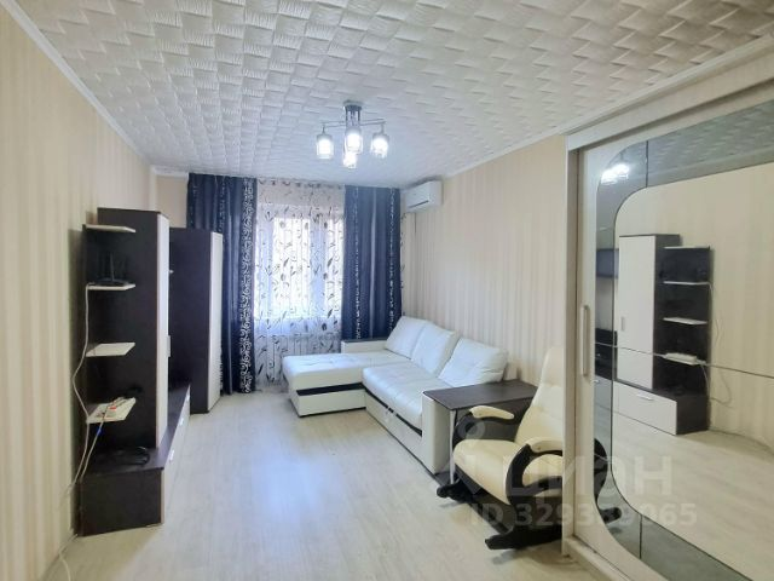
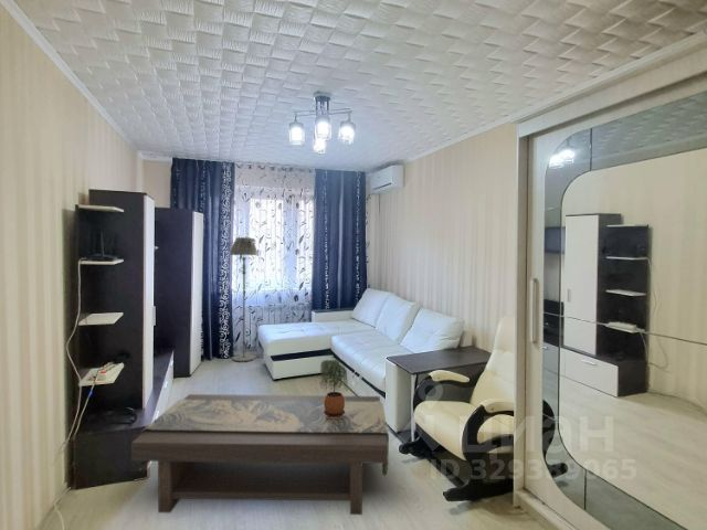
+ potted plant (334, 386)
+ coffee table (272, 445)
+ floor lamp (243, 298)
